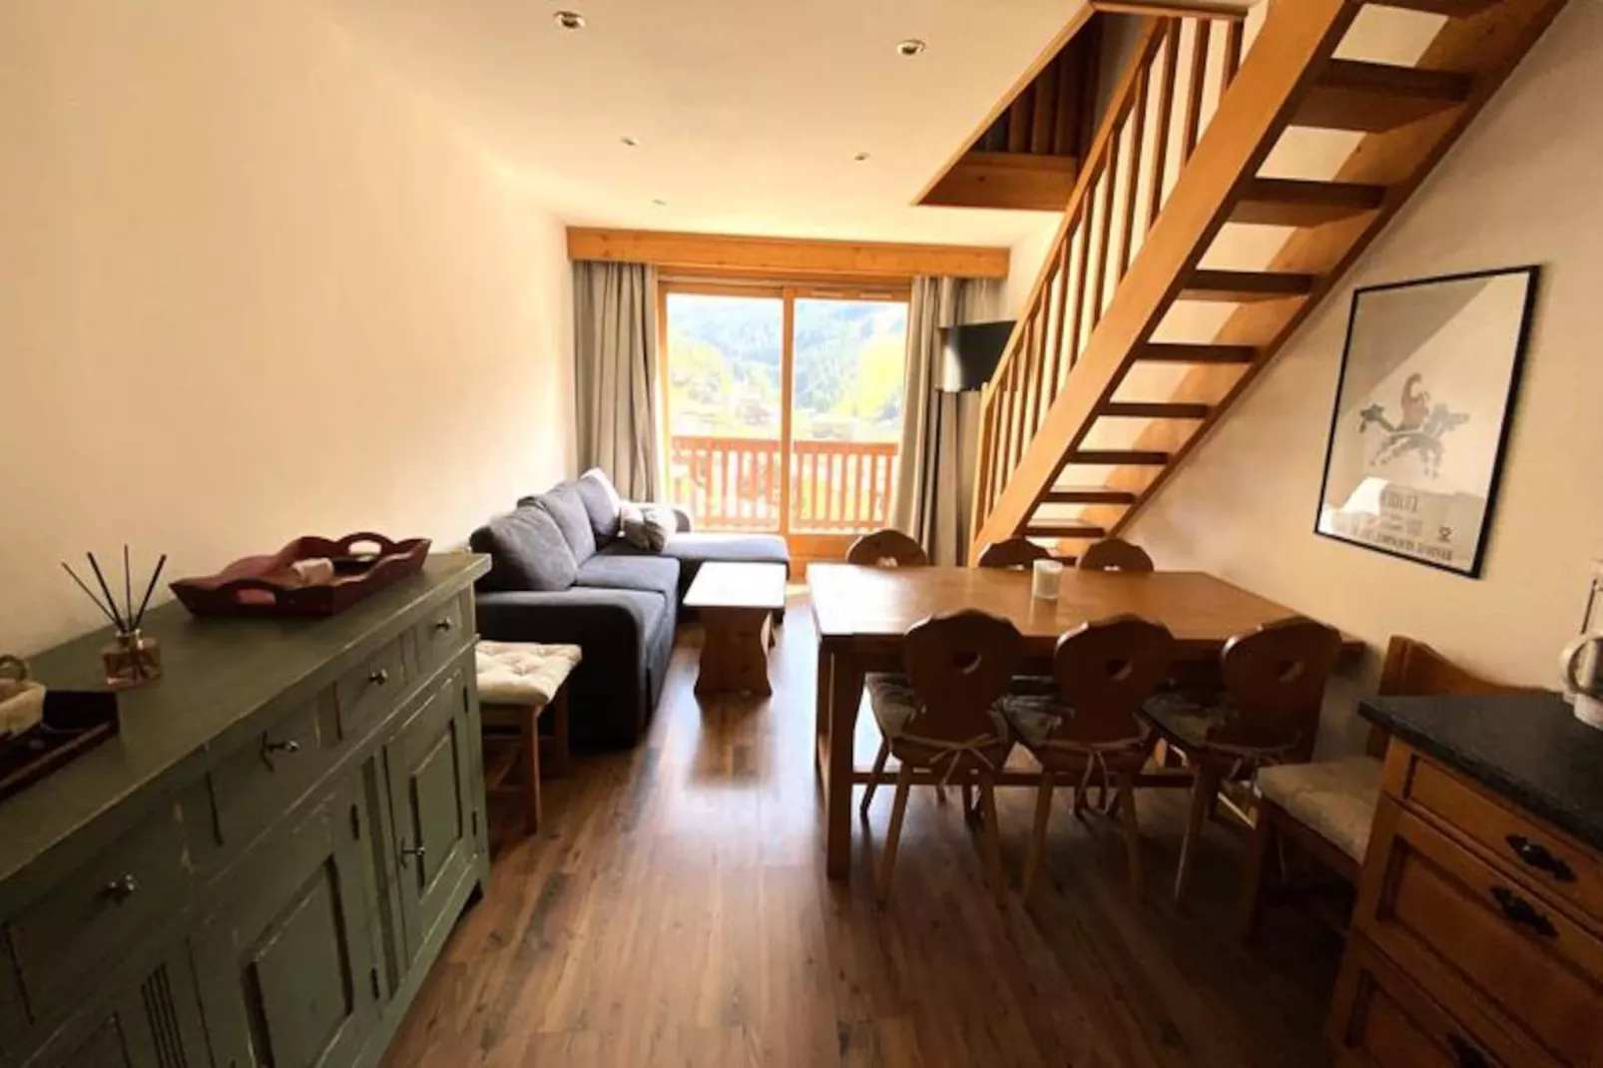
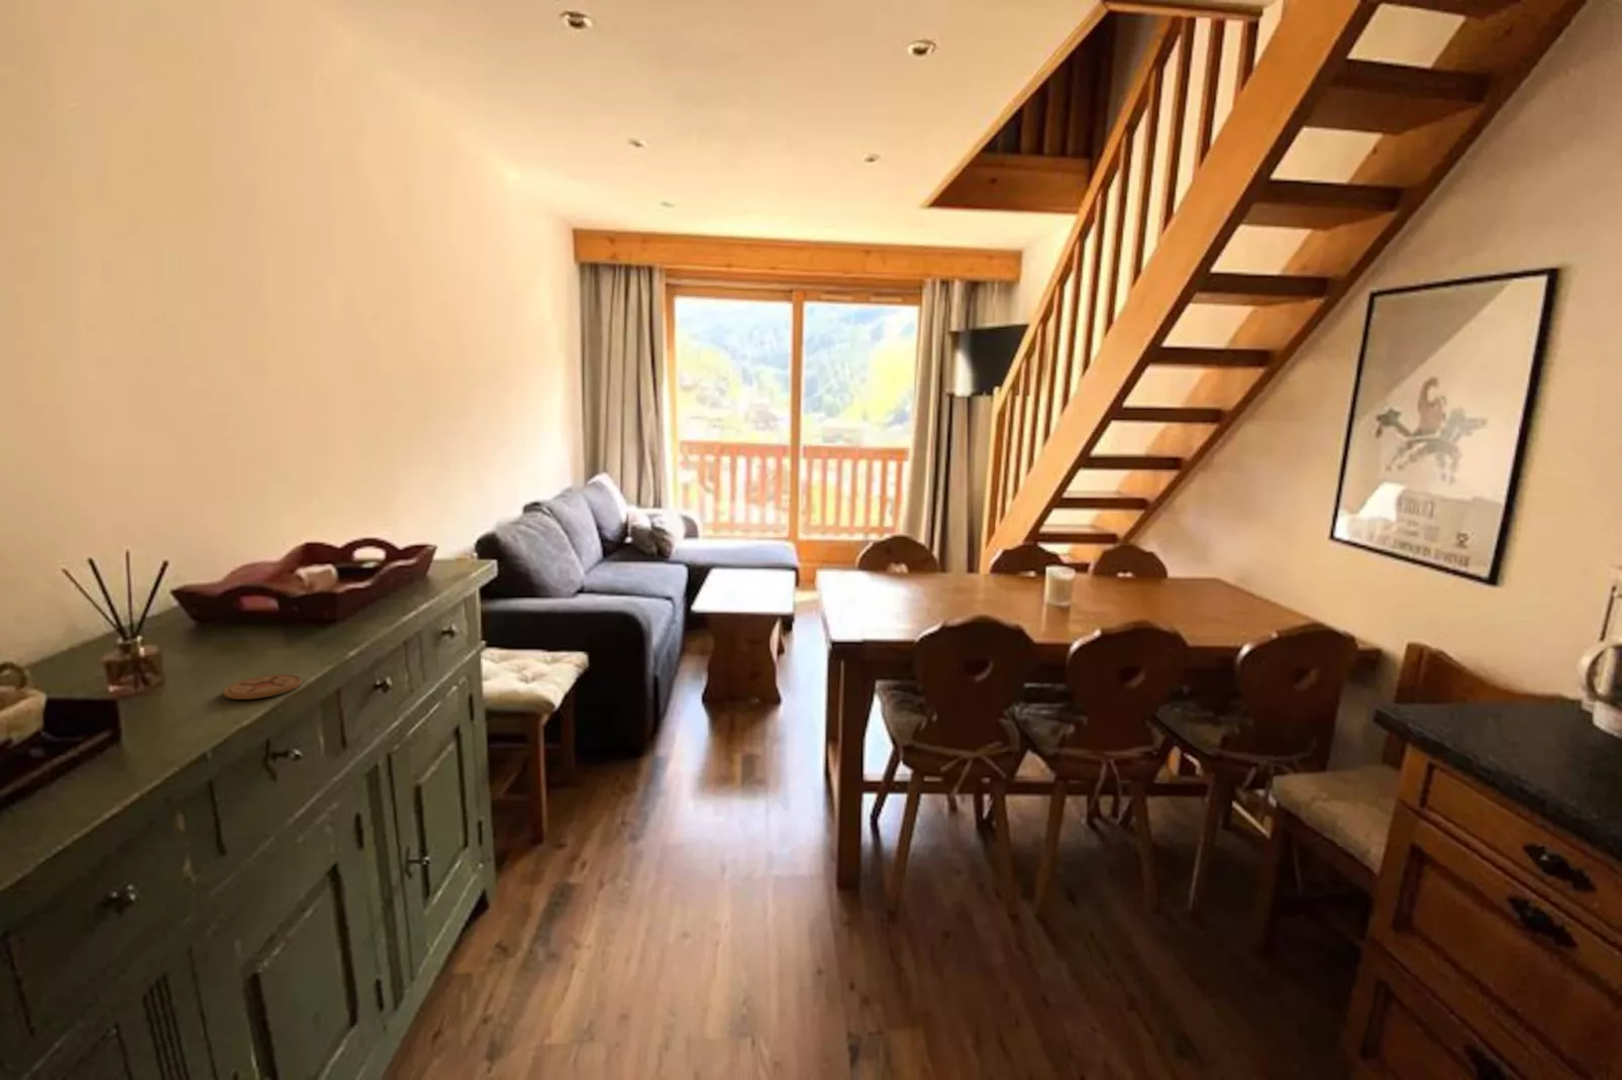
+ coaster (264, 686)
